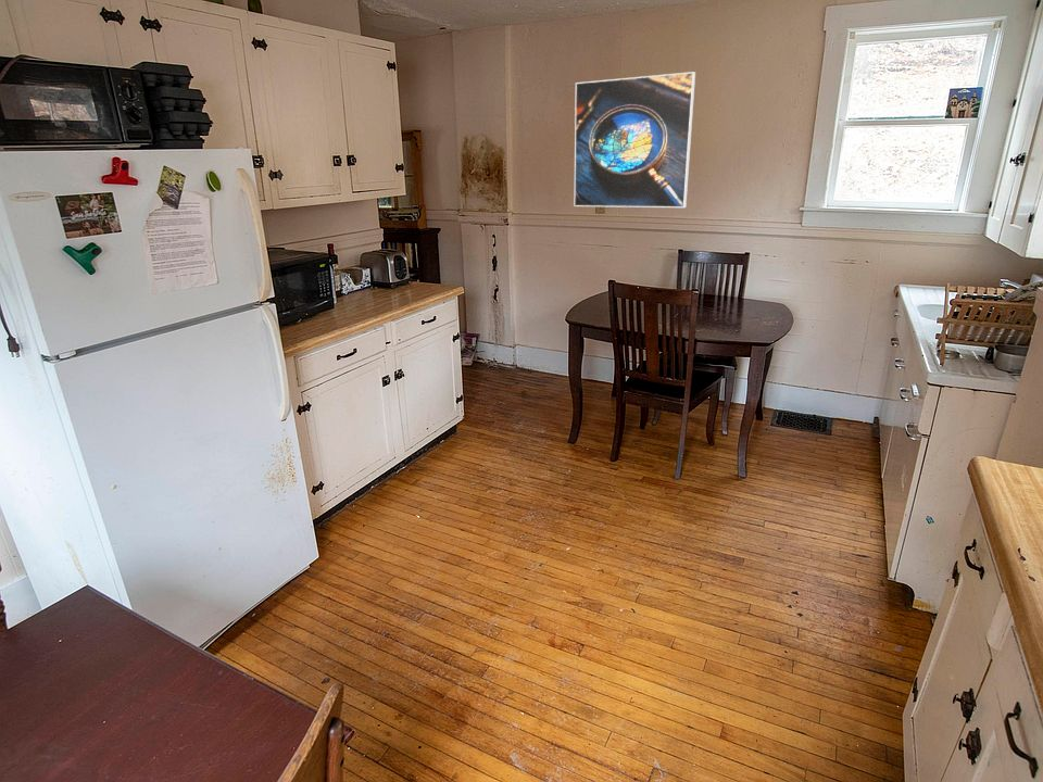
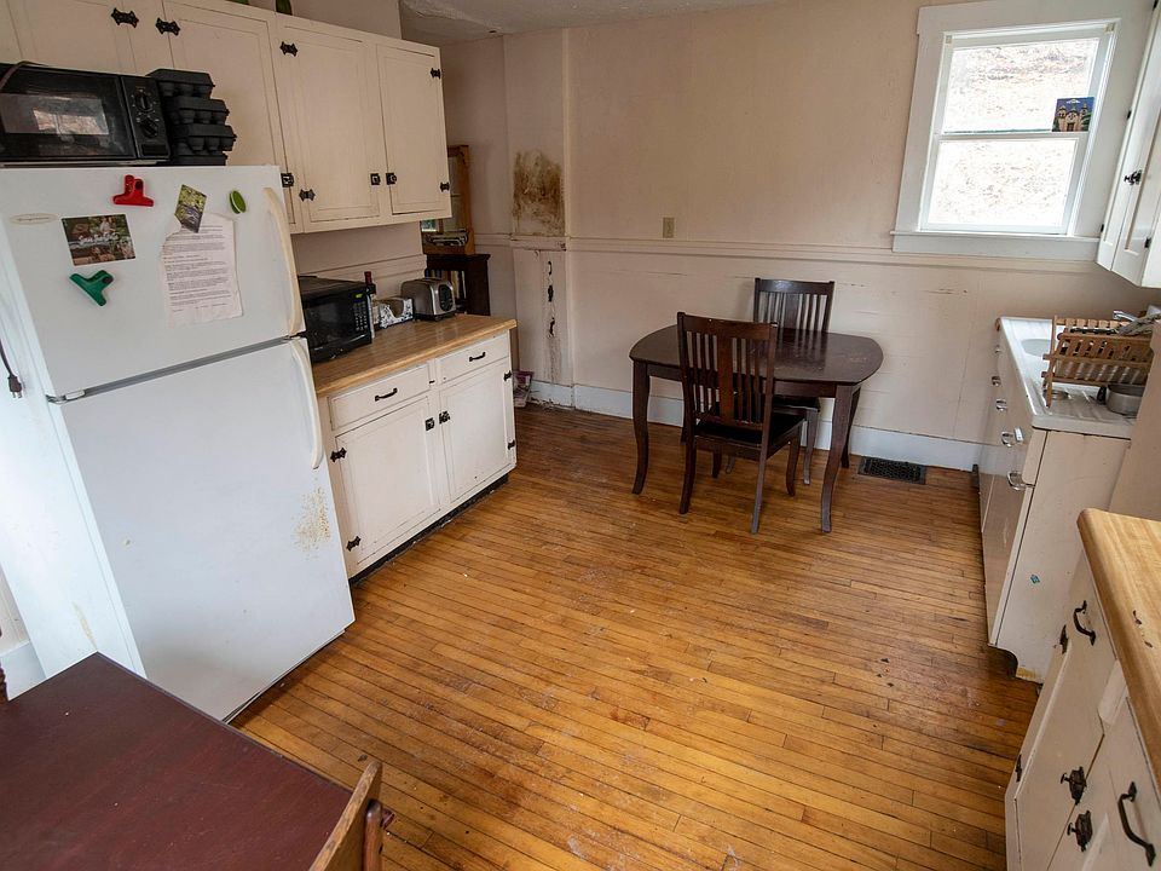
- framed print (629, 144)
